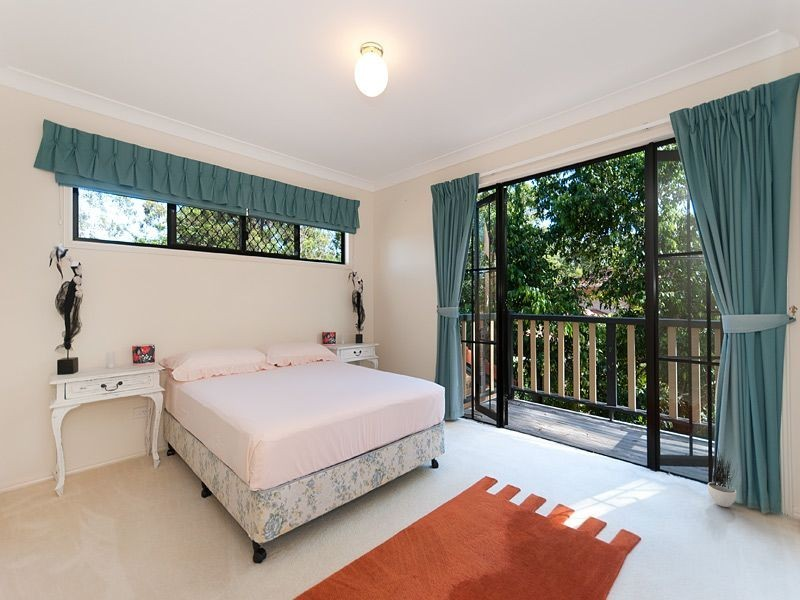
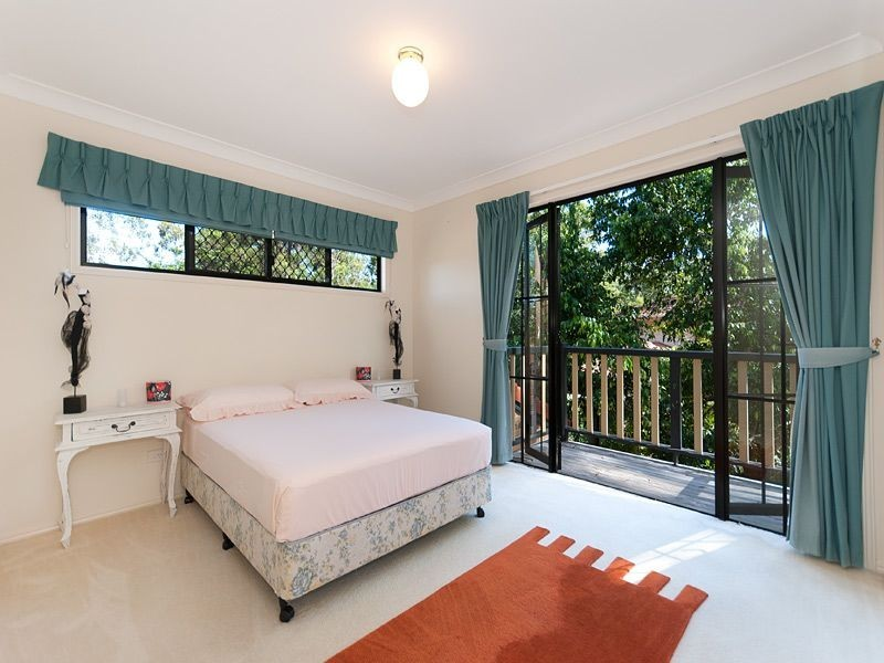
- potted plant (734, 478)
